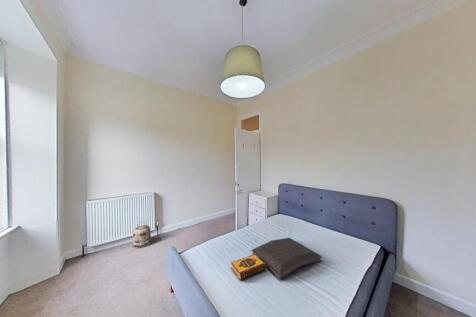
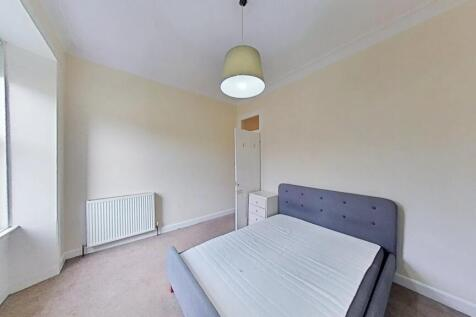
- hardback book (248, 266)
- basket (142, 232)
- serving tray (285, 252)
